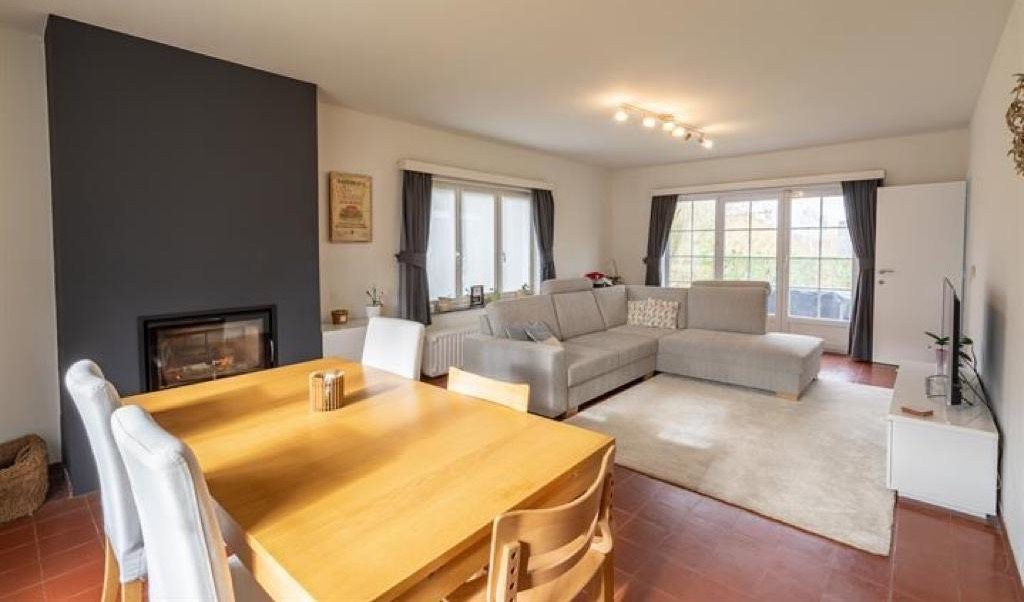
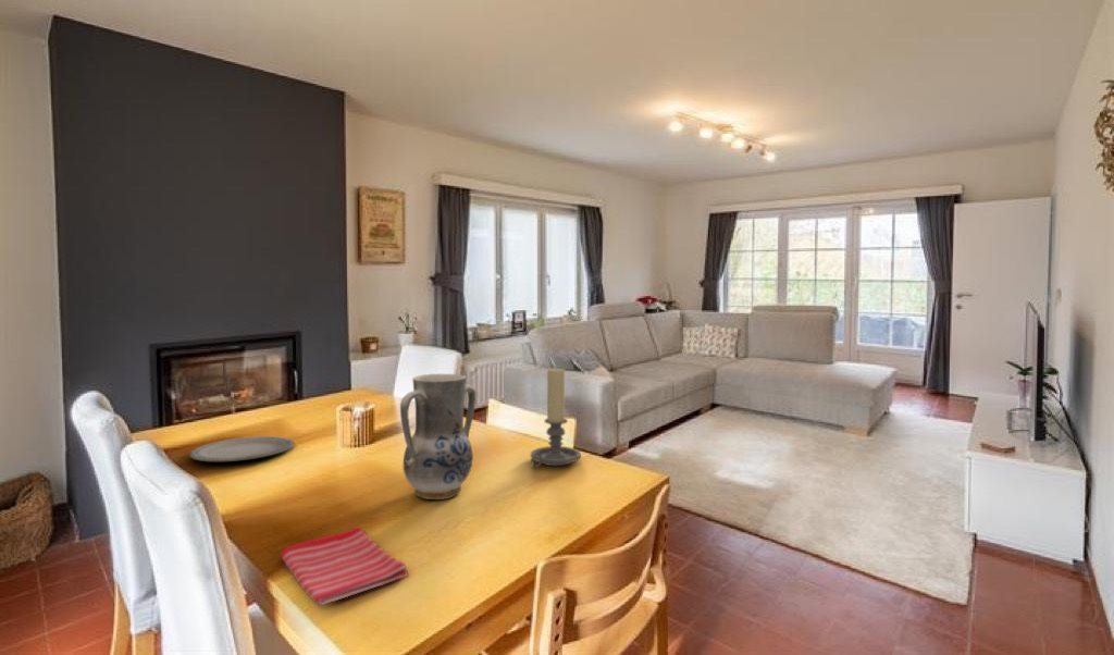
+ dish towel (342, 560)
+ plate (244, 449)
+ vase (438, 434)
+ candle holder (552, 415)
